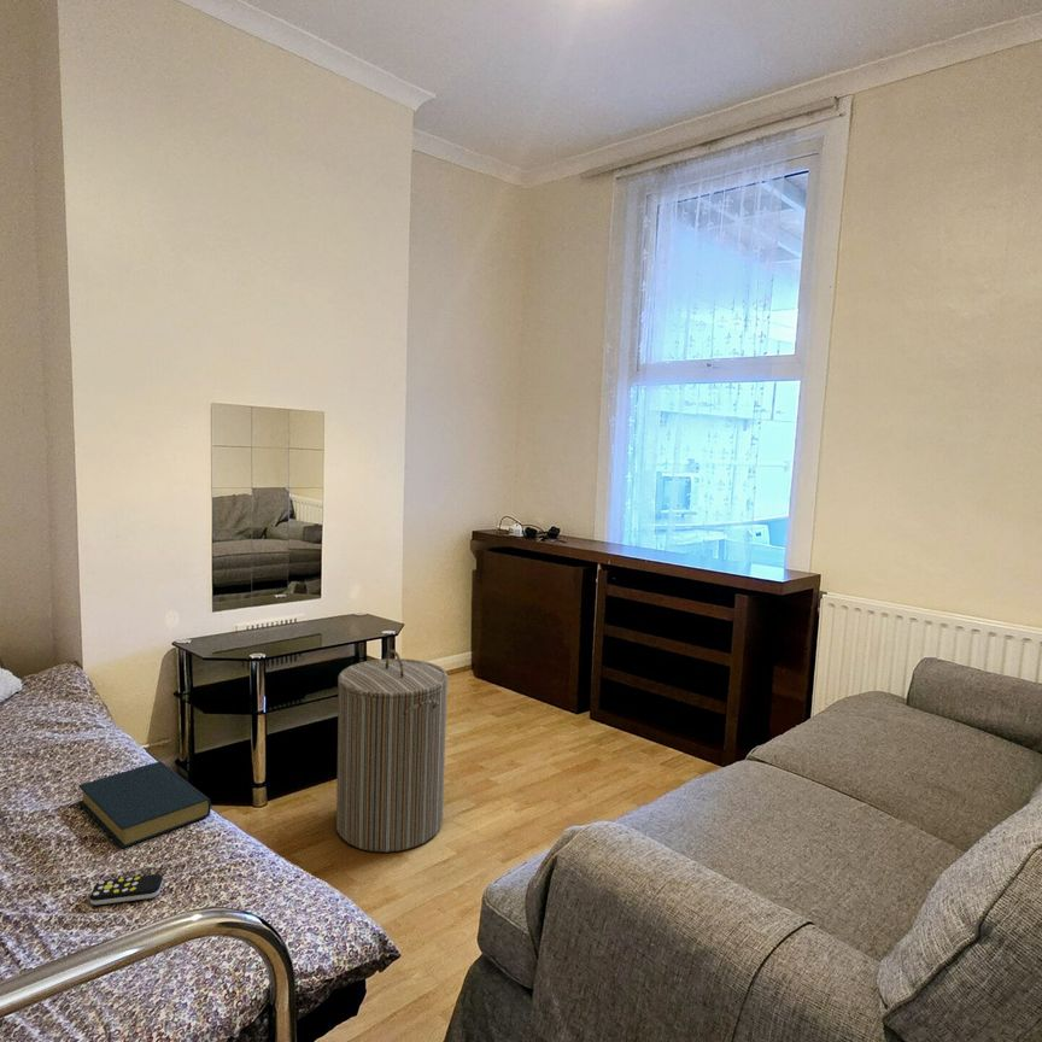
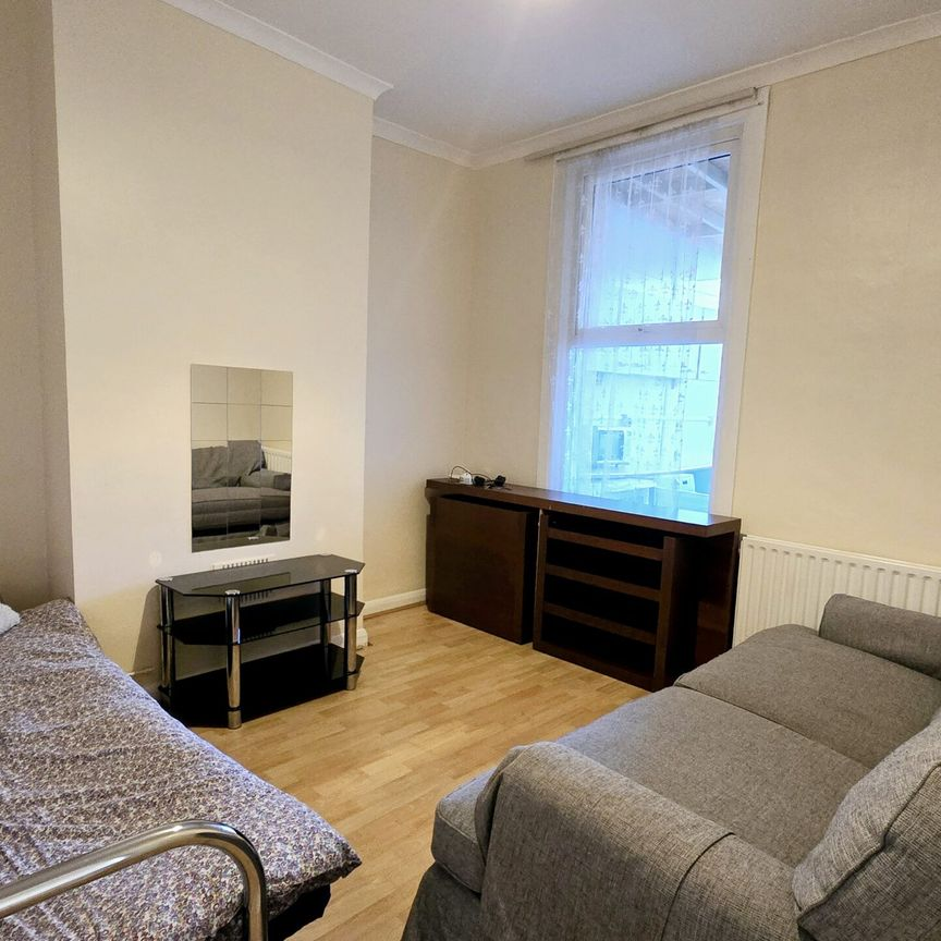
- remote control (127, 888)
- laundry hamper (392, 738)
- hardback book (144, 800)
